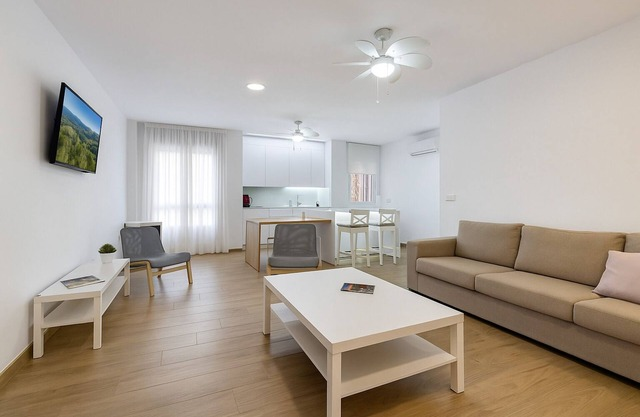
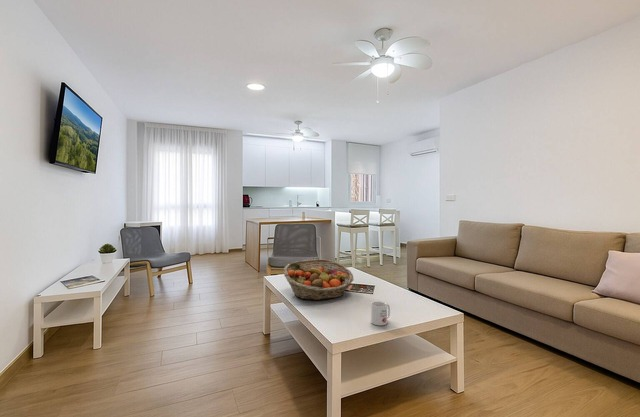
+ fruit basket (318, 278)
+ mug (381, 312)
